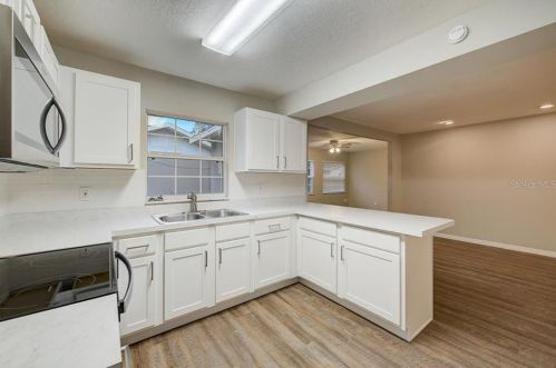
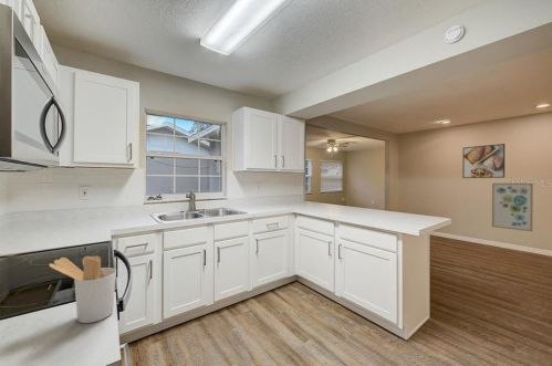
+ wall art (511, 206)
+ utensil holder (84, 285)
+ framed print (482, 161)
